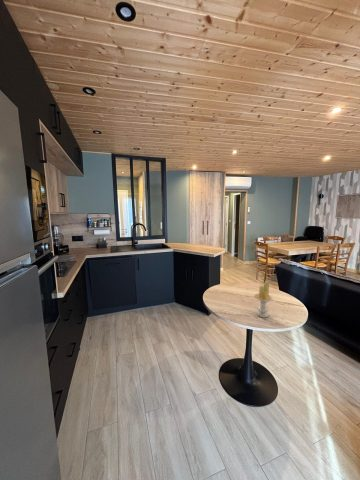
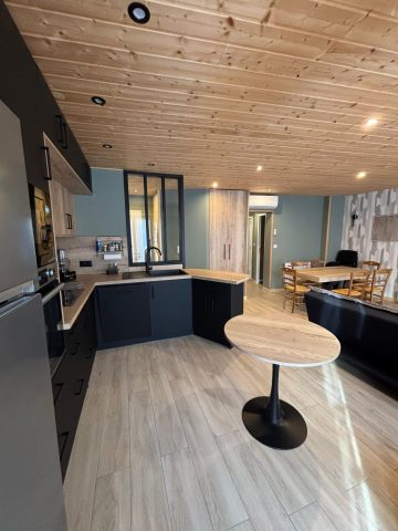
- candle (263, 298)
